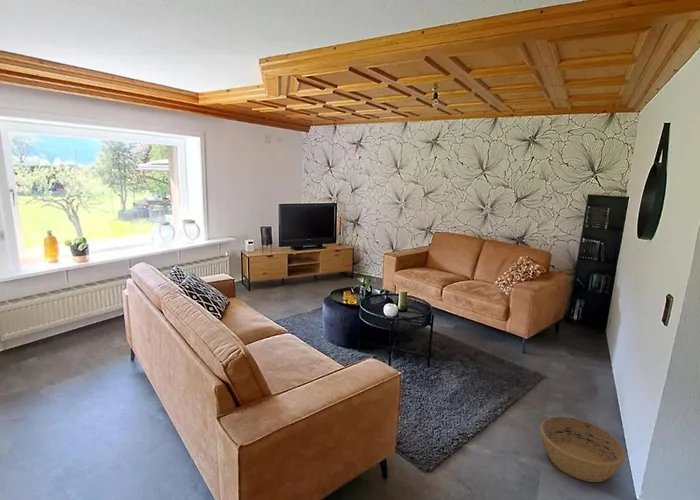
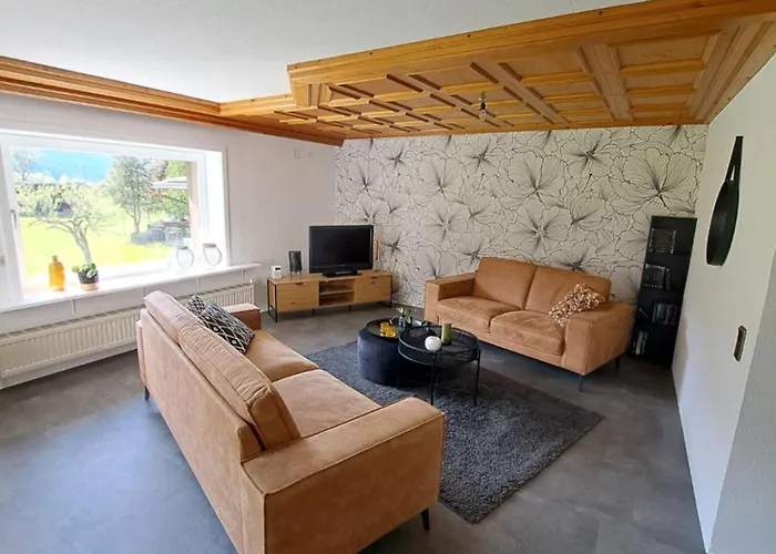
- basket (579, 449)
